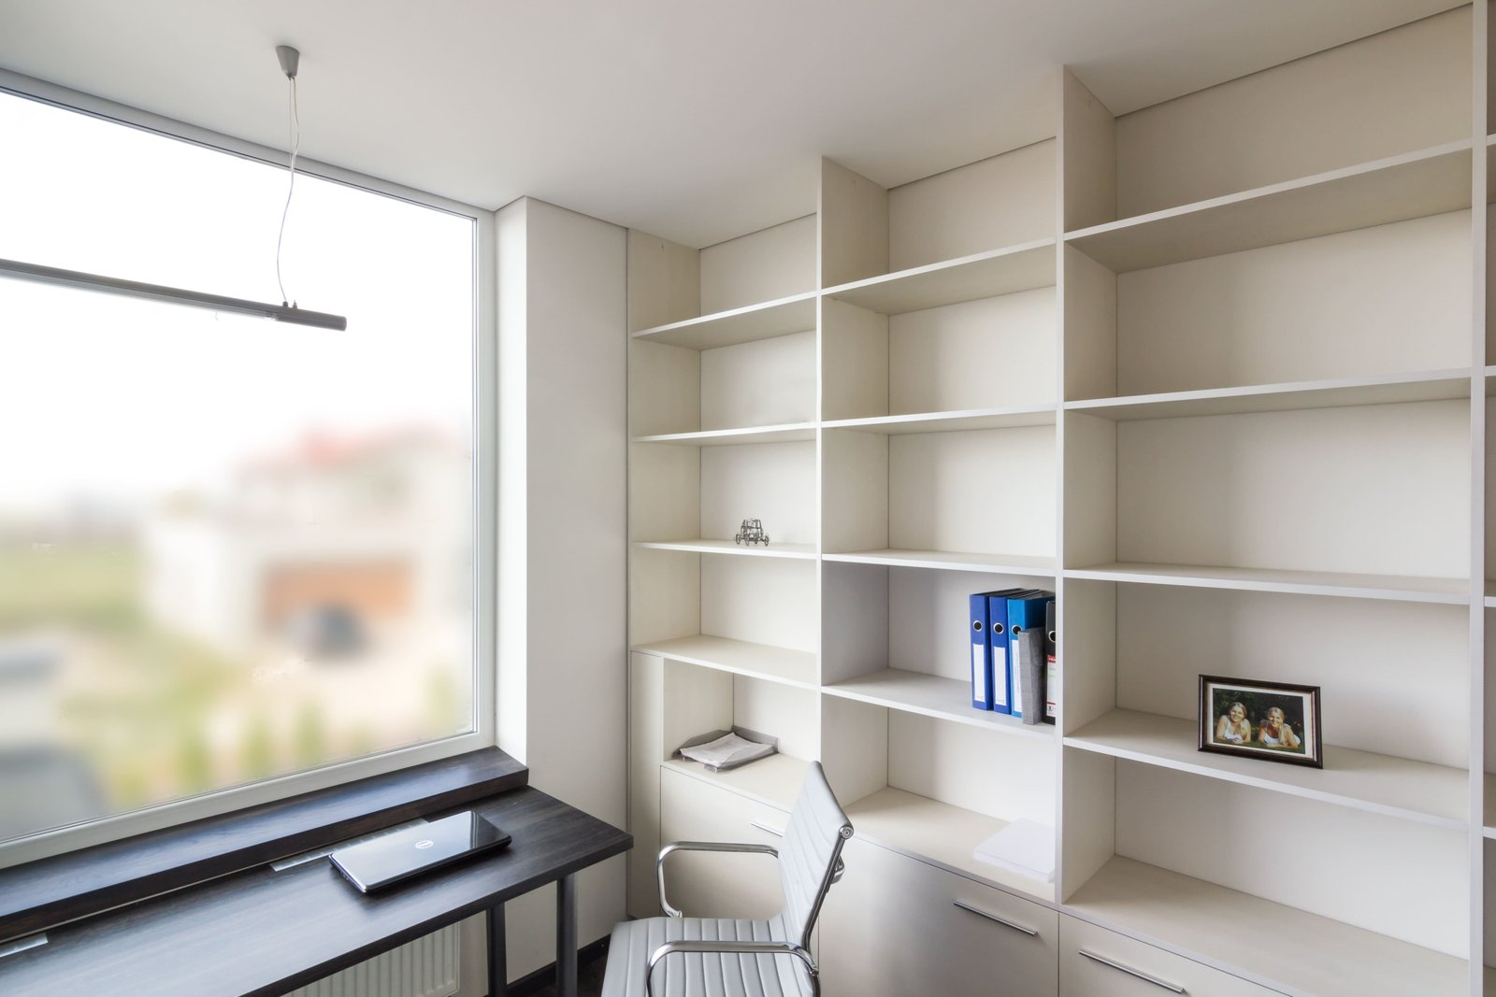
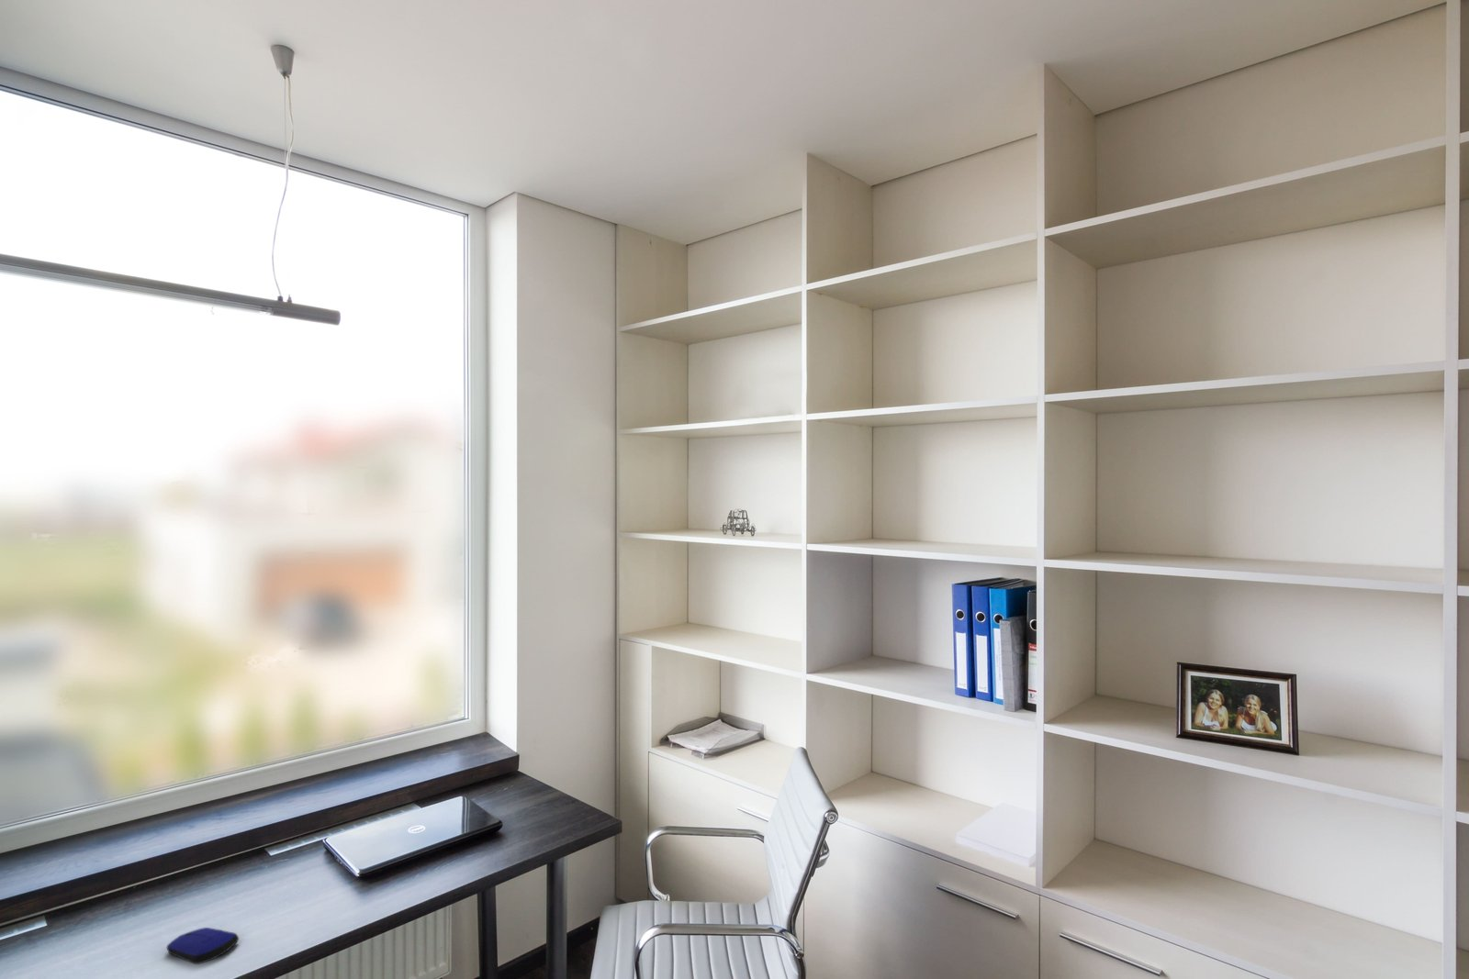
+ computer mouse (201, 942)
